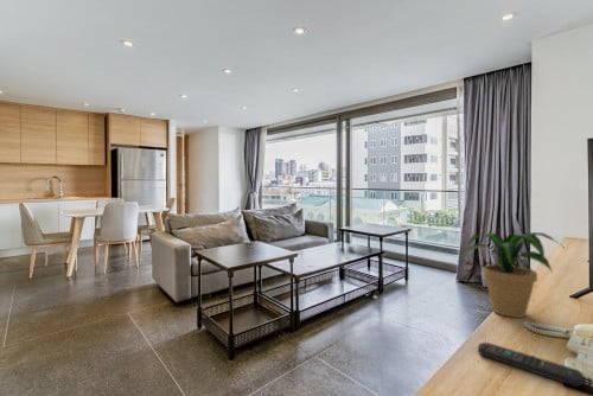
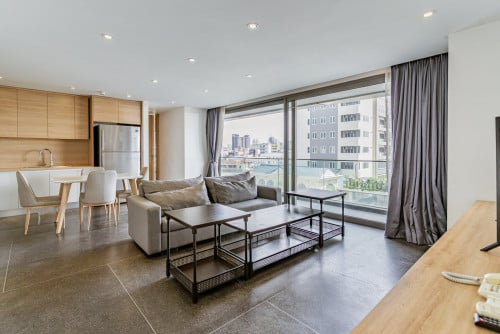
- potted plant (509, 272)
- remote control (525, 360)
